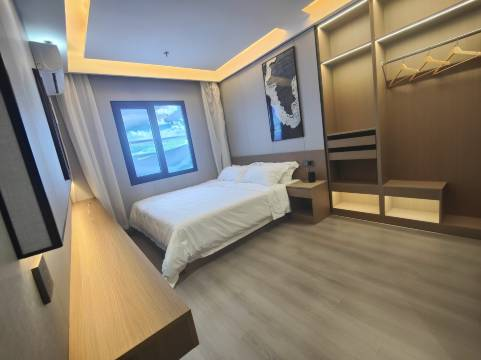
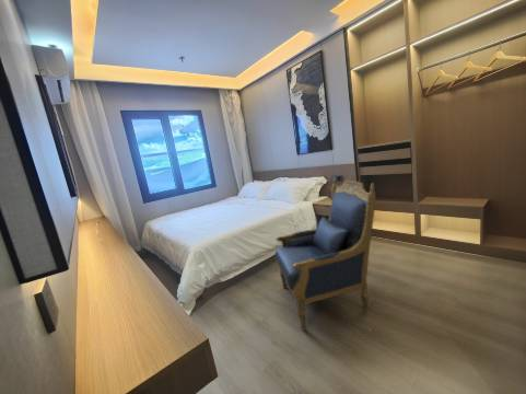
+ armchair (319, 244)
